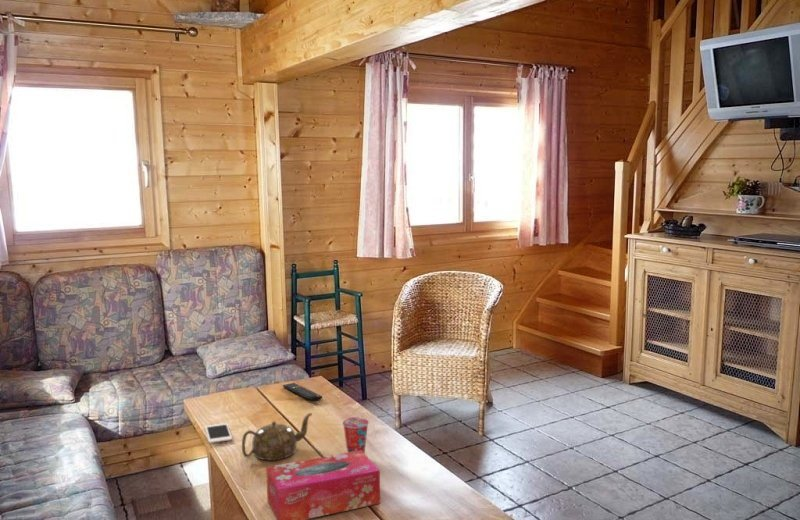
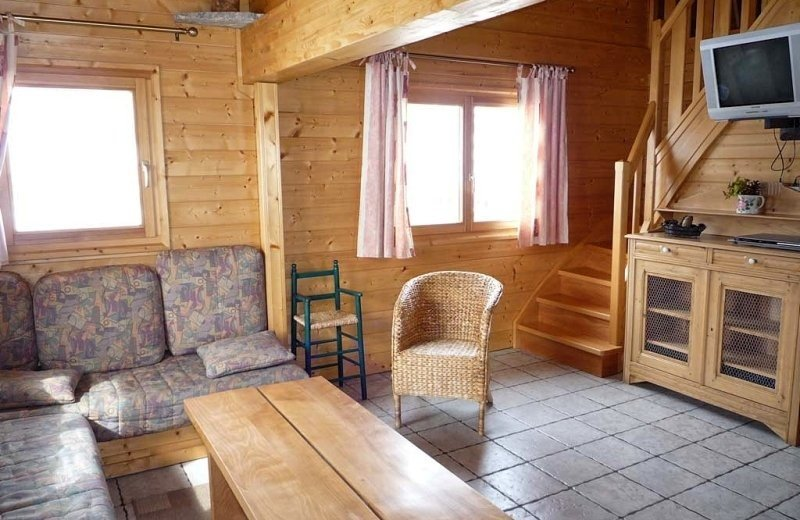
- cup (355, 439)
- tissue box (323, 485)
- remote control (302, 392)
- cell phone (218, 432)
- teapot (277, 436)
